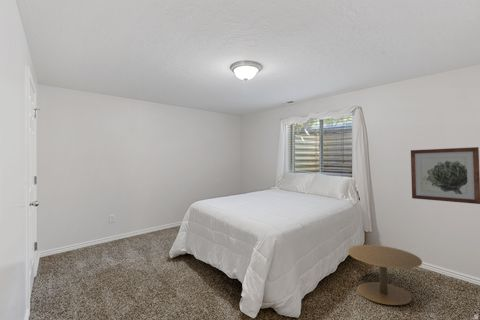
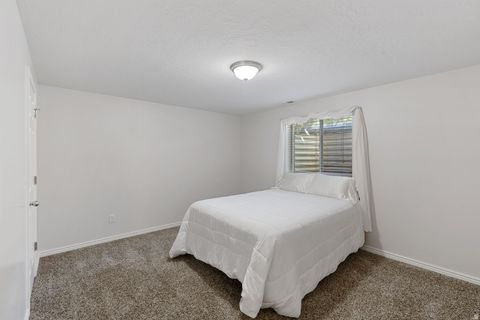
- wall art (442, 174)
- side table (382, 273)
